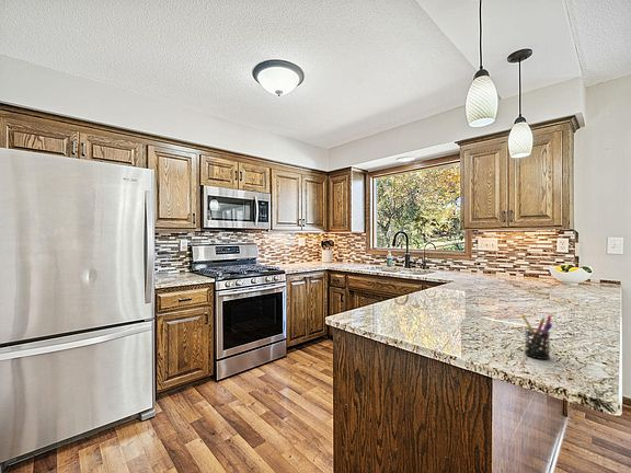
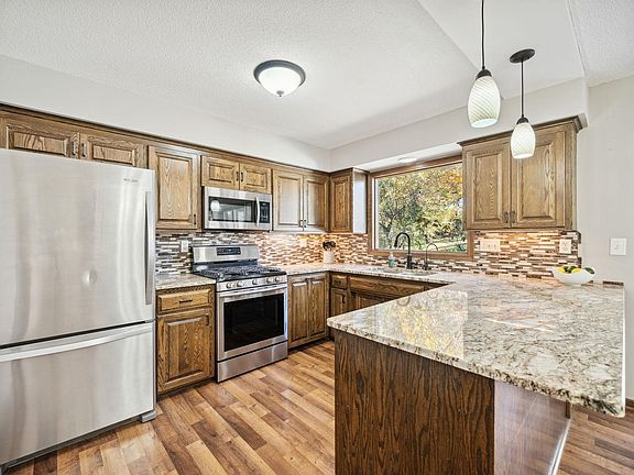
- pen holder (539, 334)
